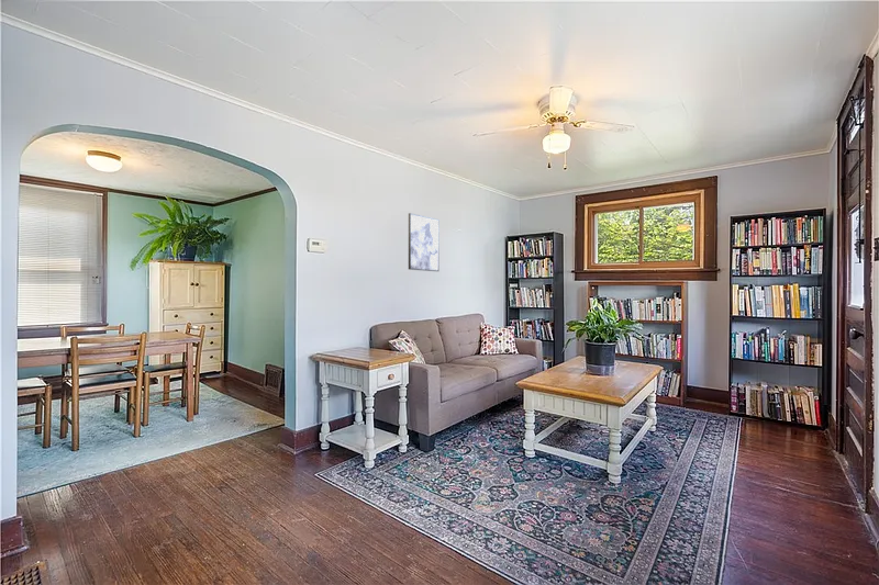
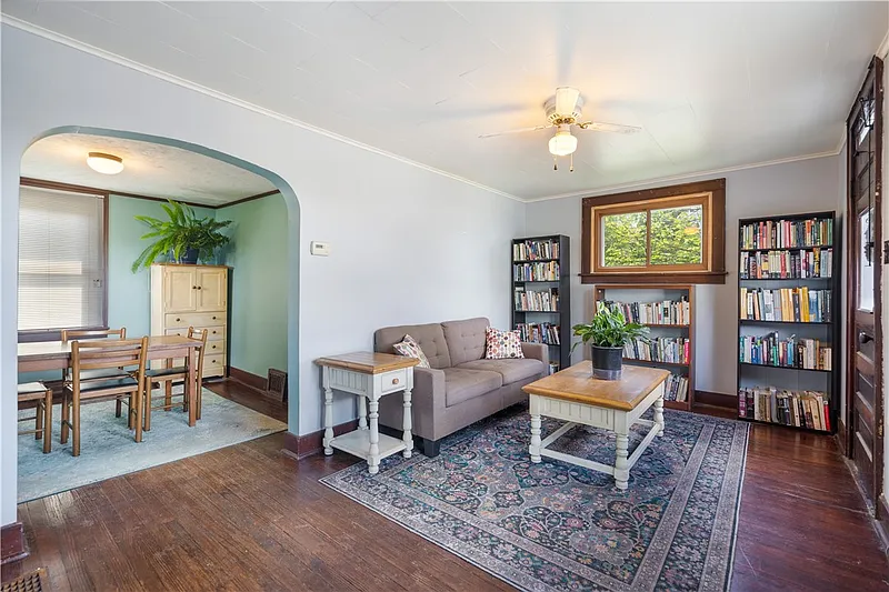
- wall art (424, 243)
